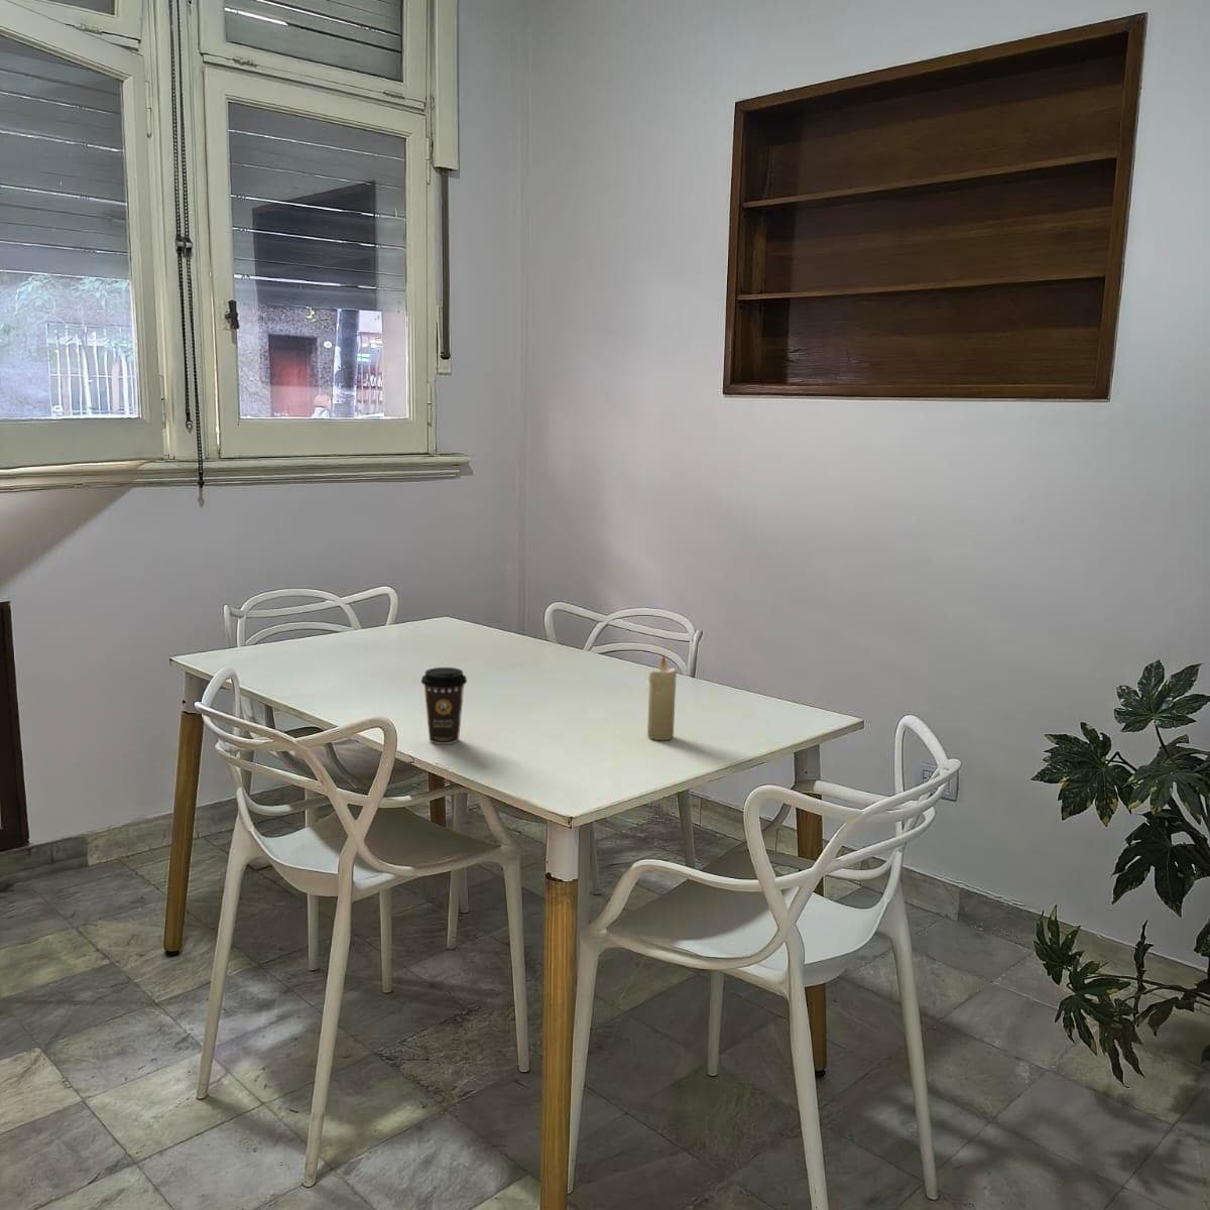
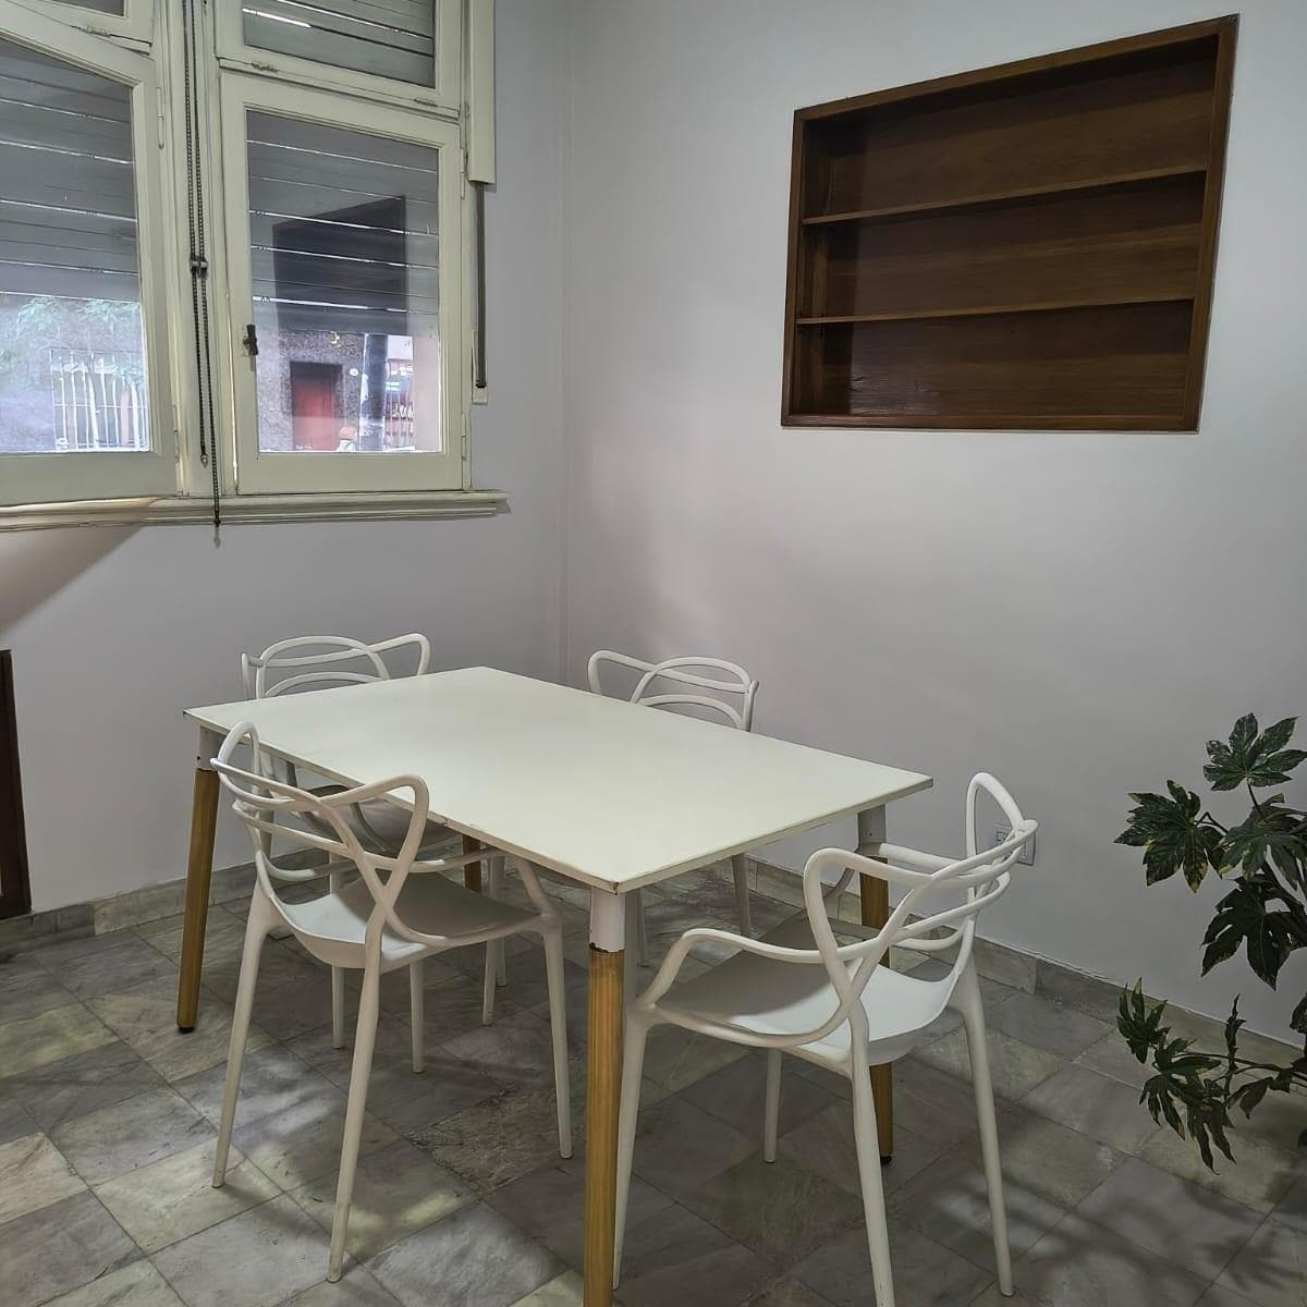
- coffee cup (443, 706)
- candle (662, 696)
